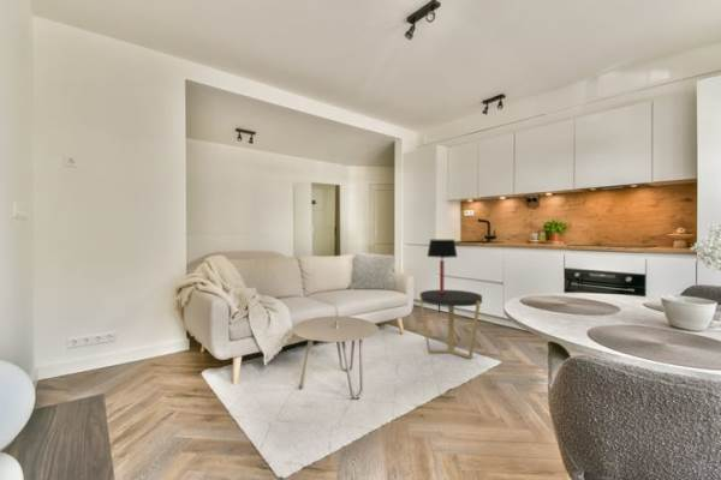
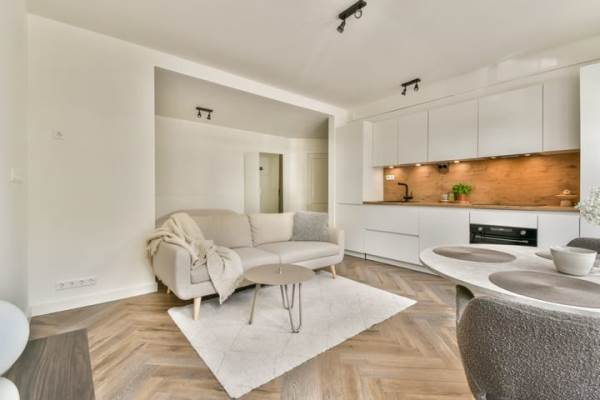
- table lamp (441, 265)
- side table (449, 323)
